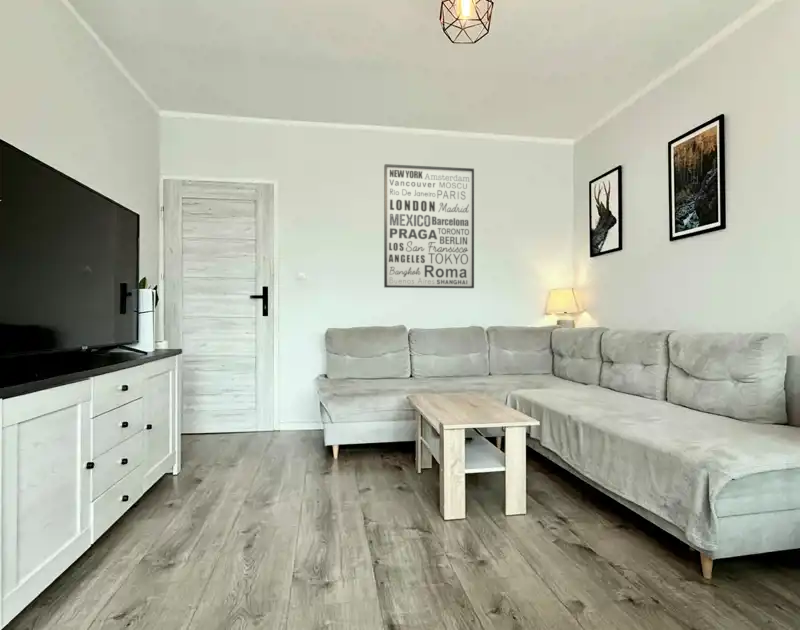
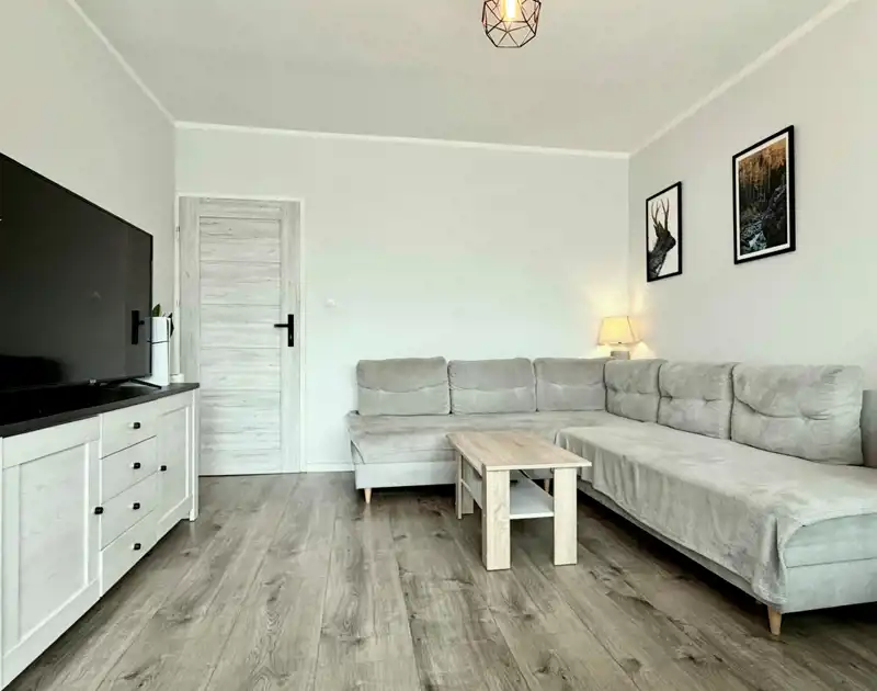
- wall art (429, 227)
